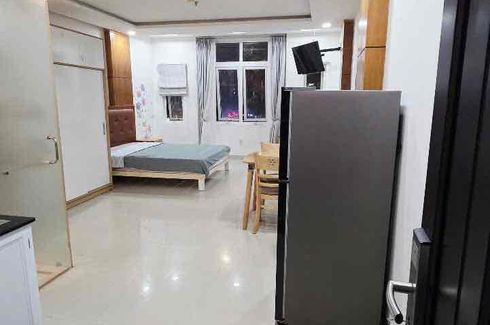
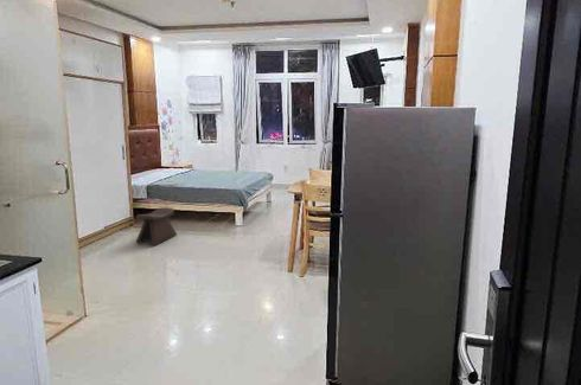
+ stool (155, 225)
